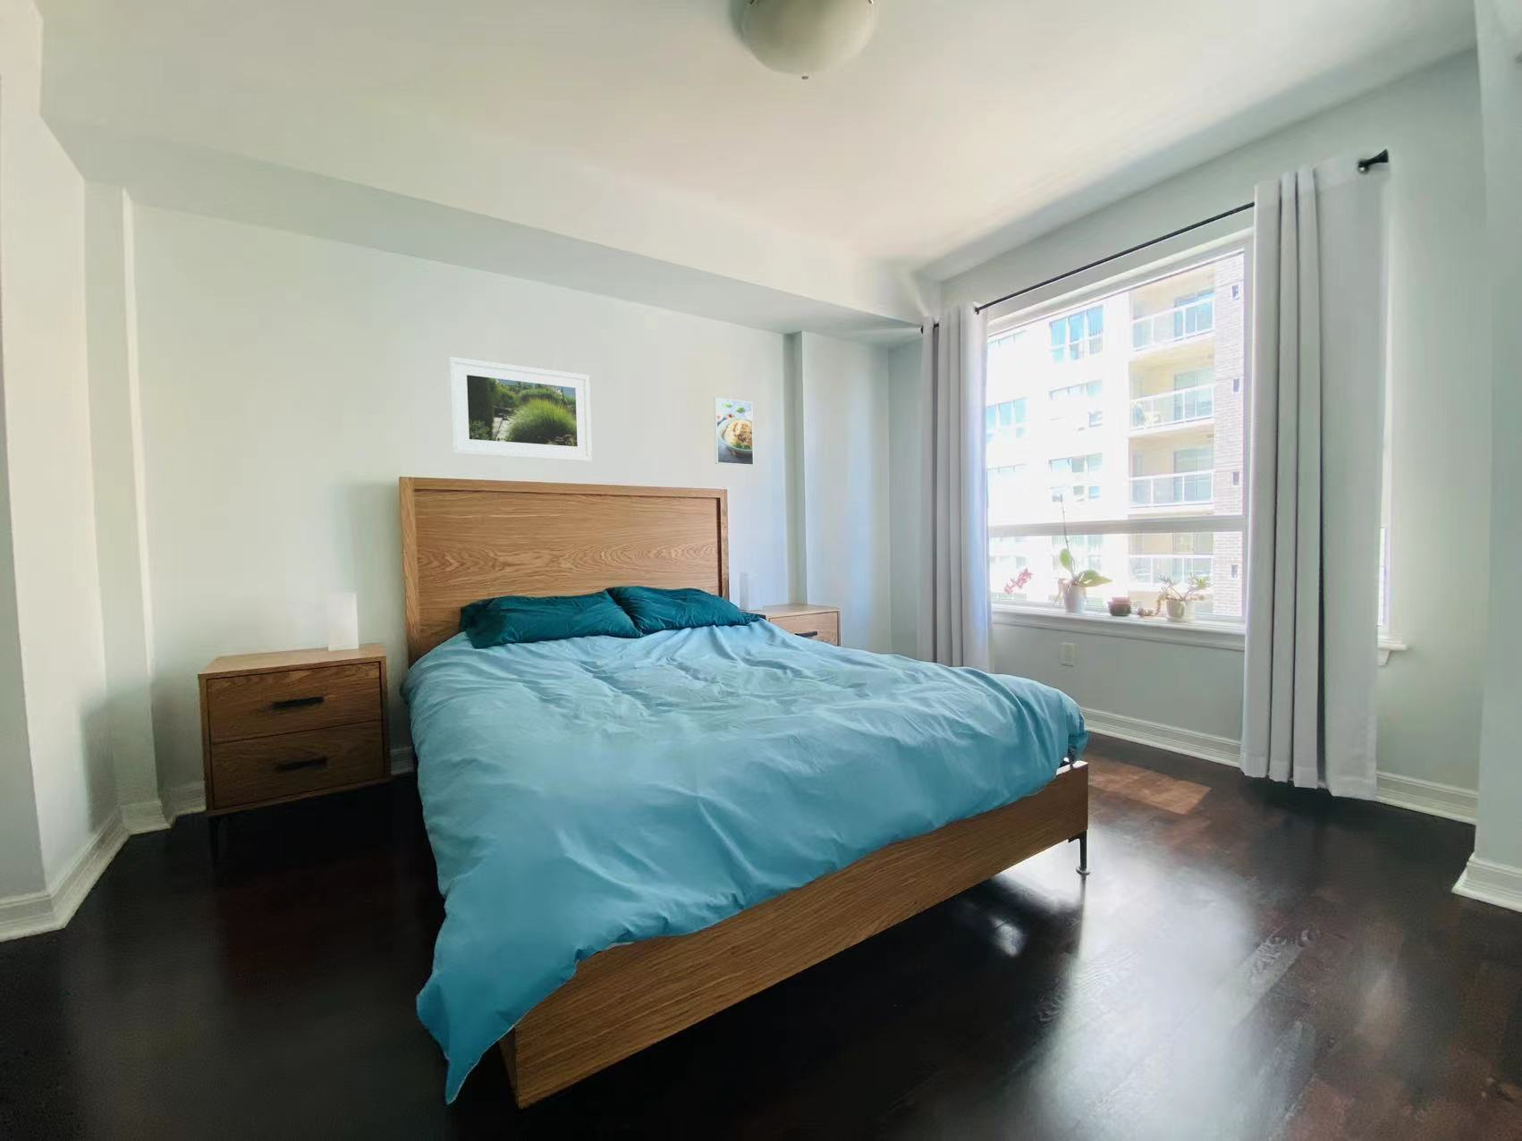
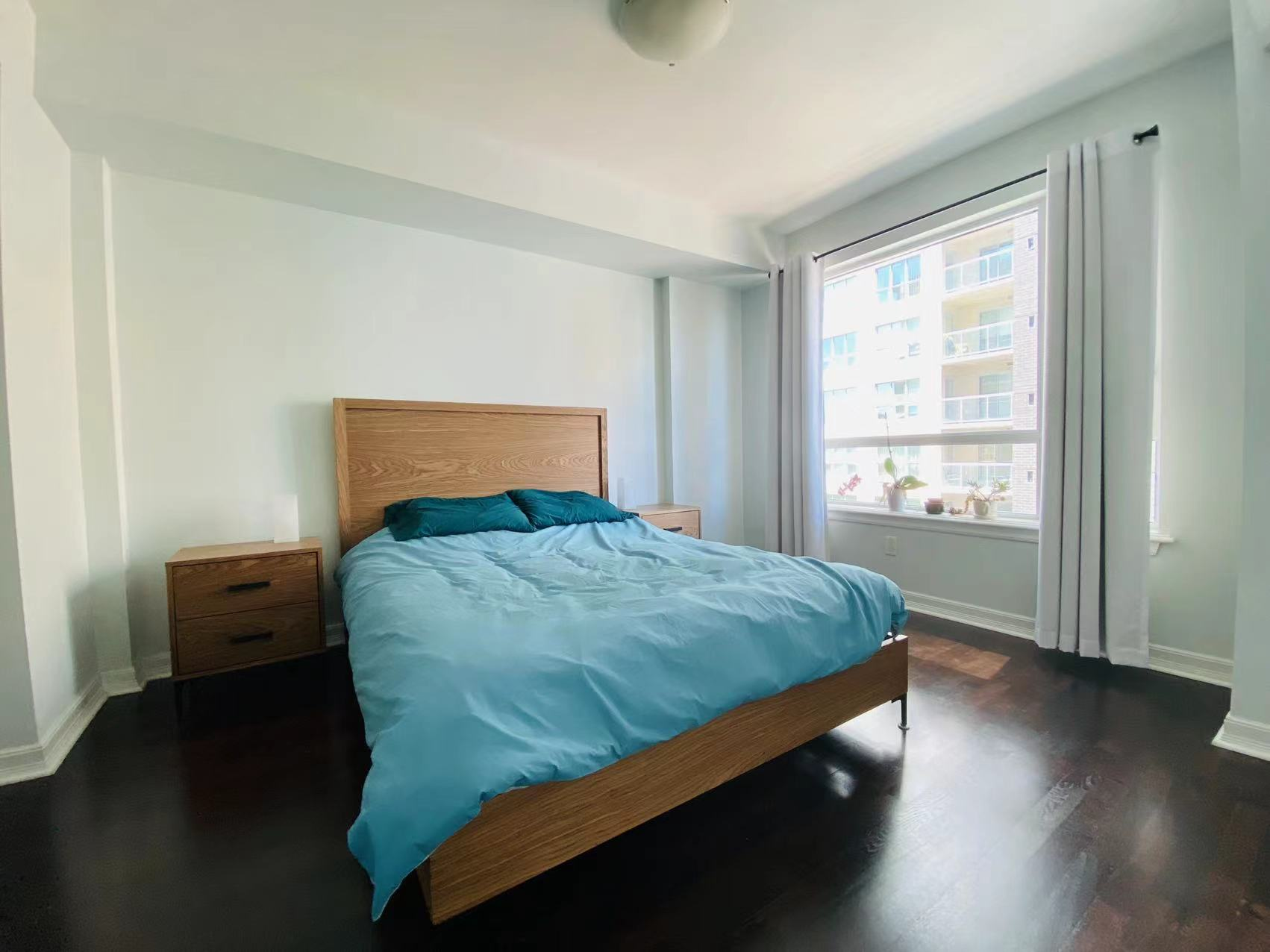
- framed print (733, 431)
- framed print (524, 412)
